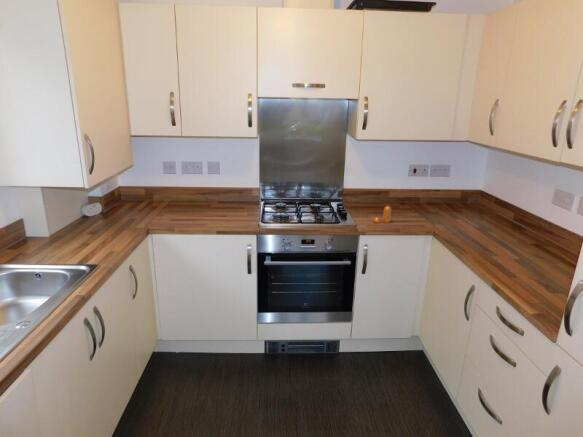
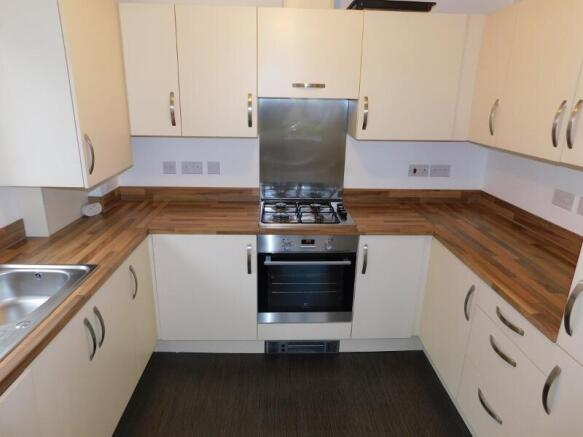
- pepper shaker (383, 215)
